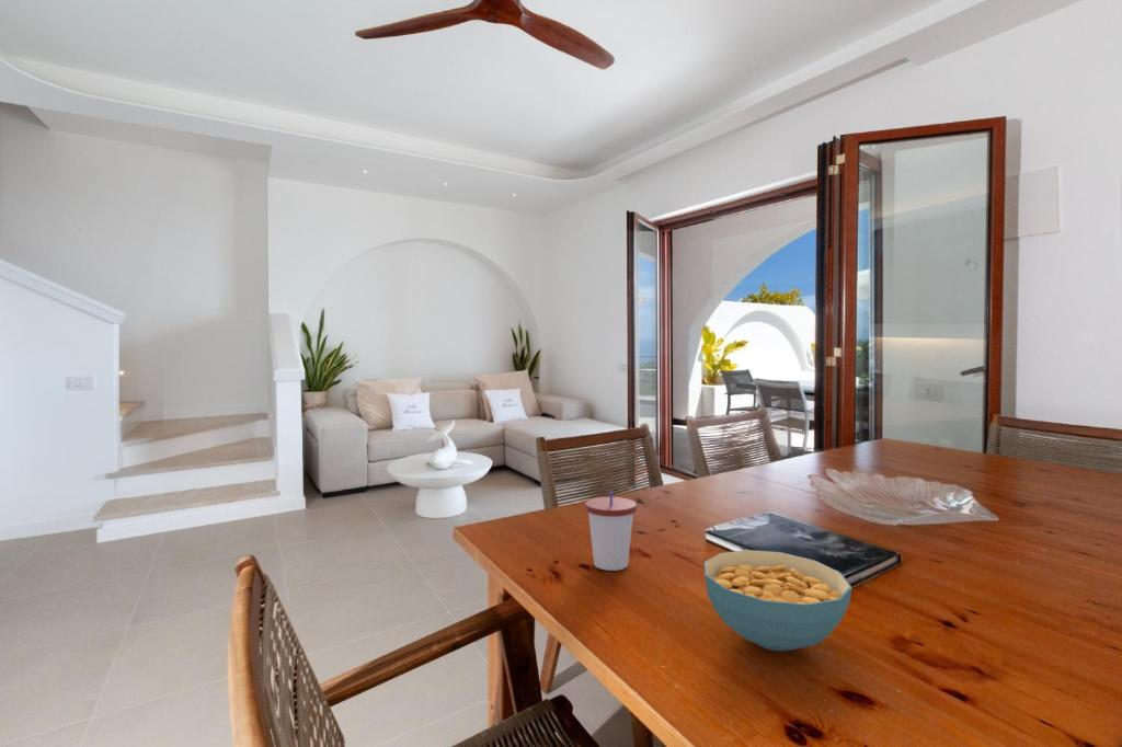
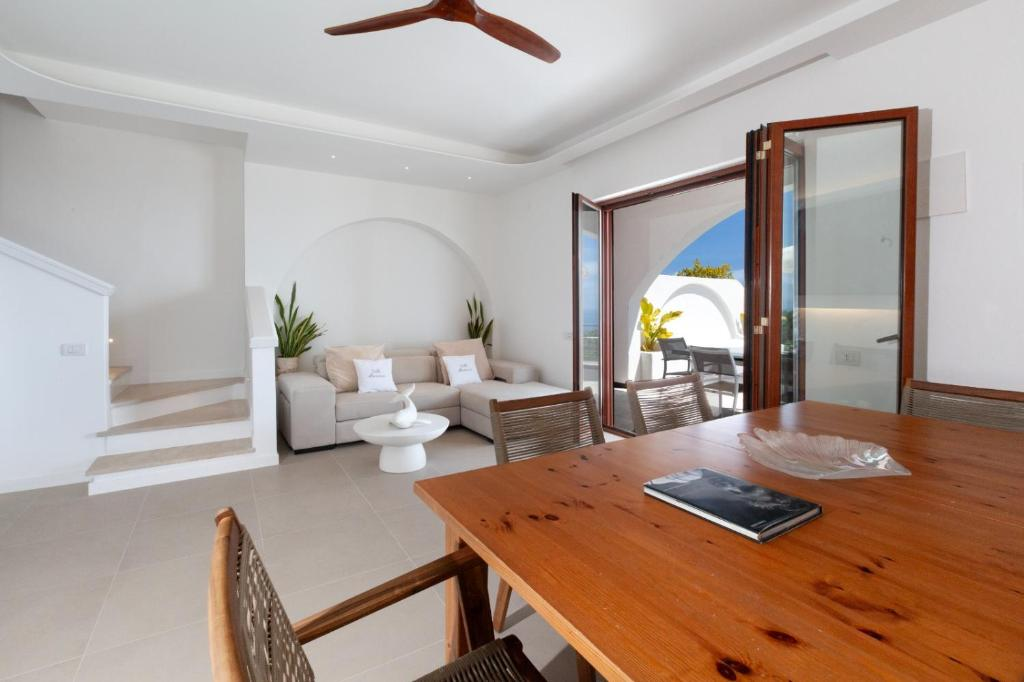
- cup (610, 526)
- cereal bowl (772, 607)
